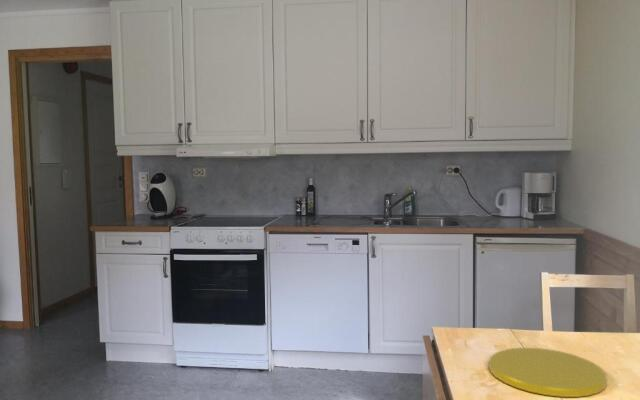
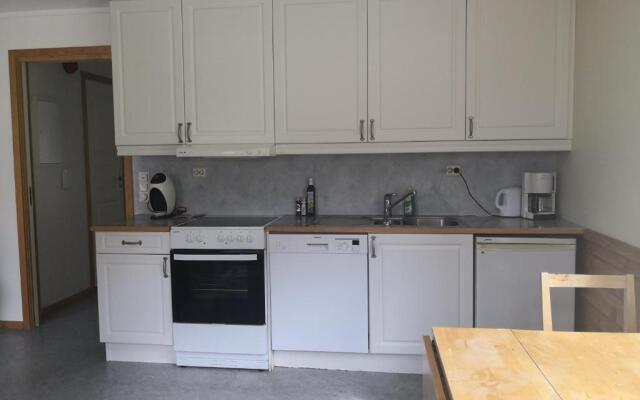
- plate (545, 369)
